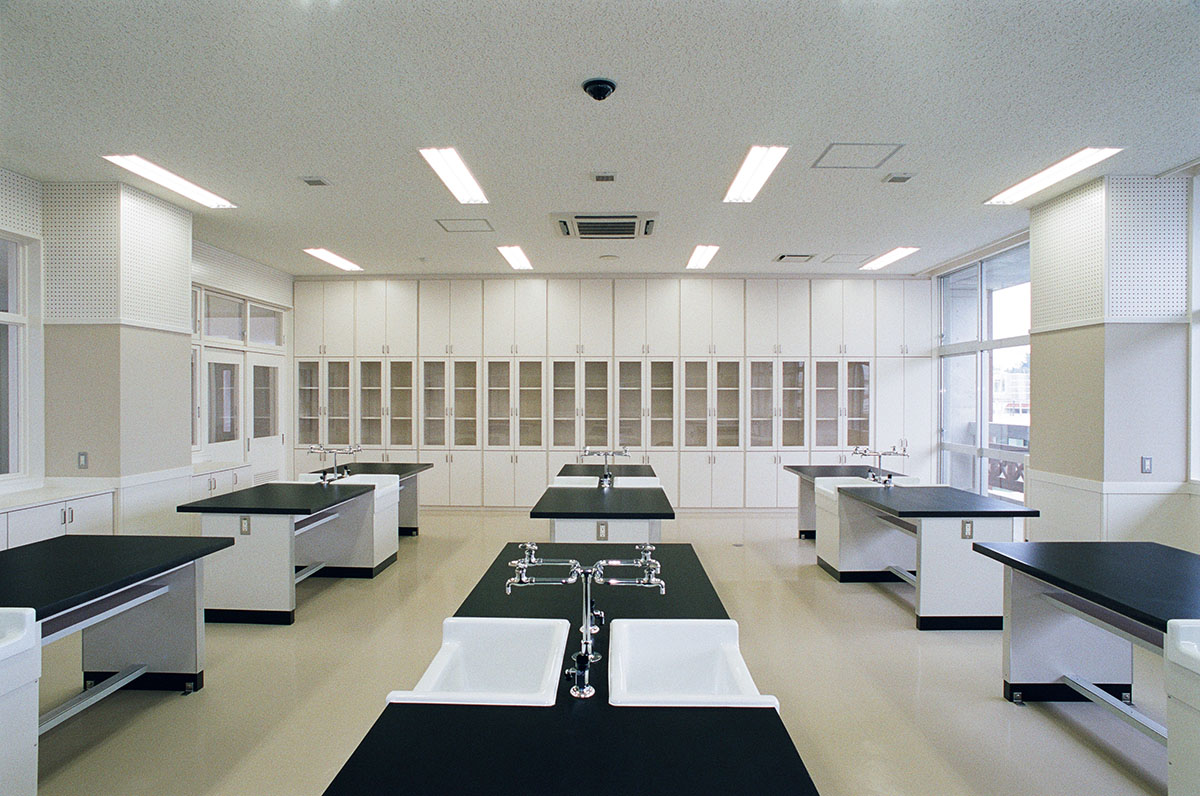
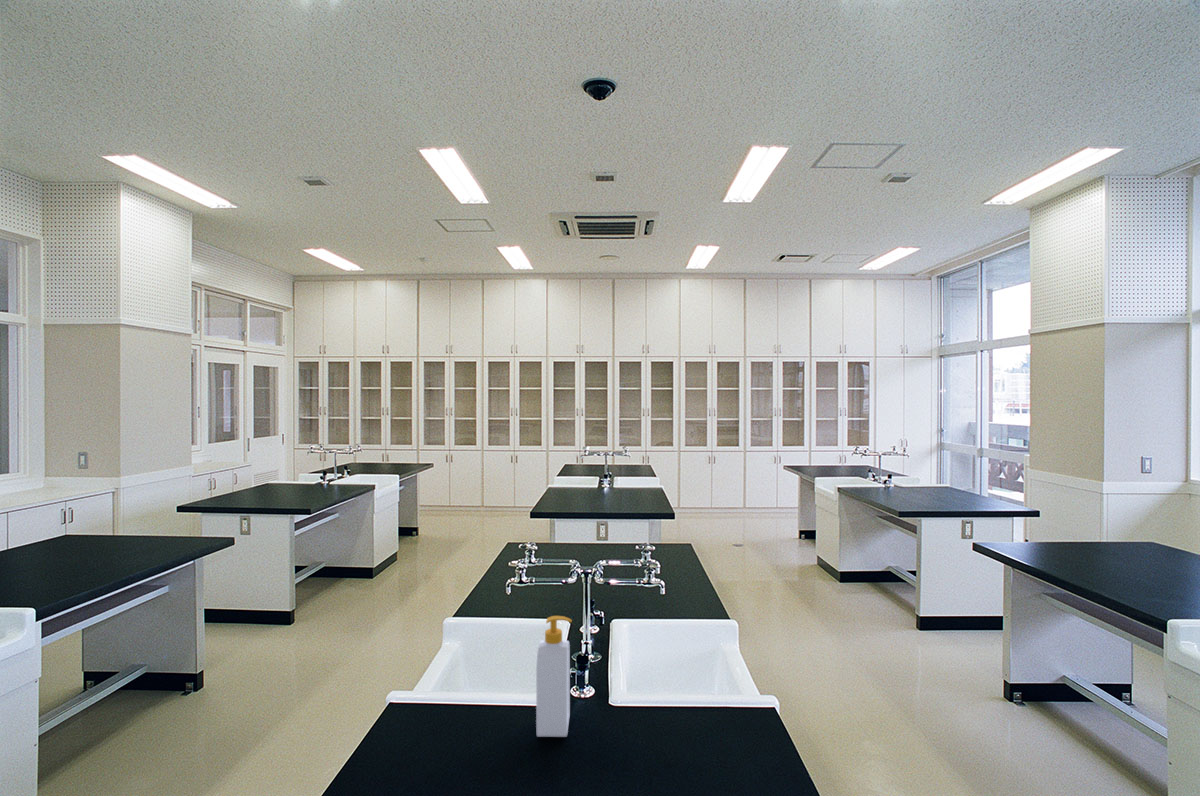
+ soap bottle (555, 671)
